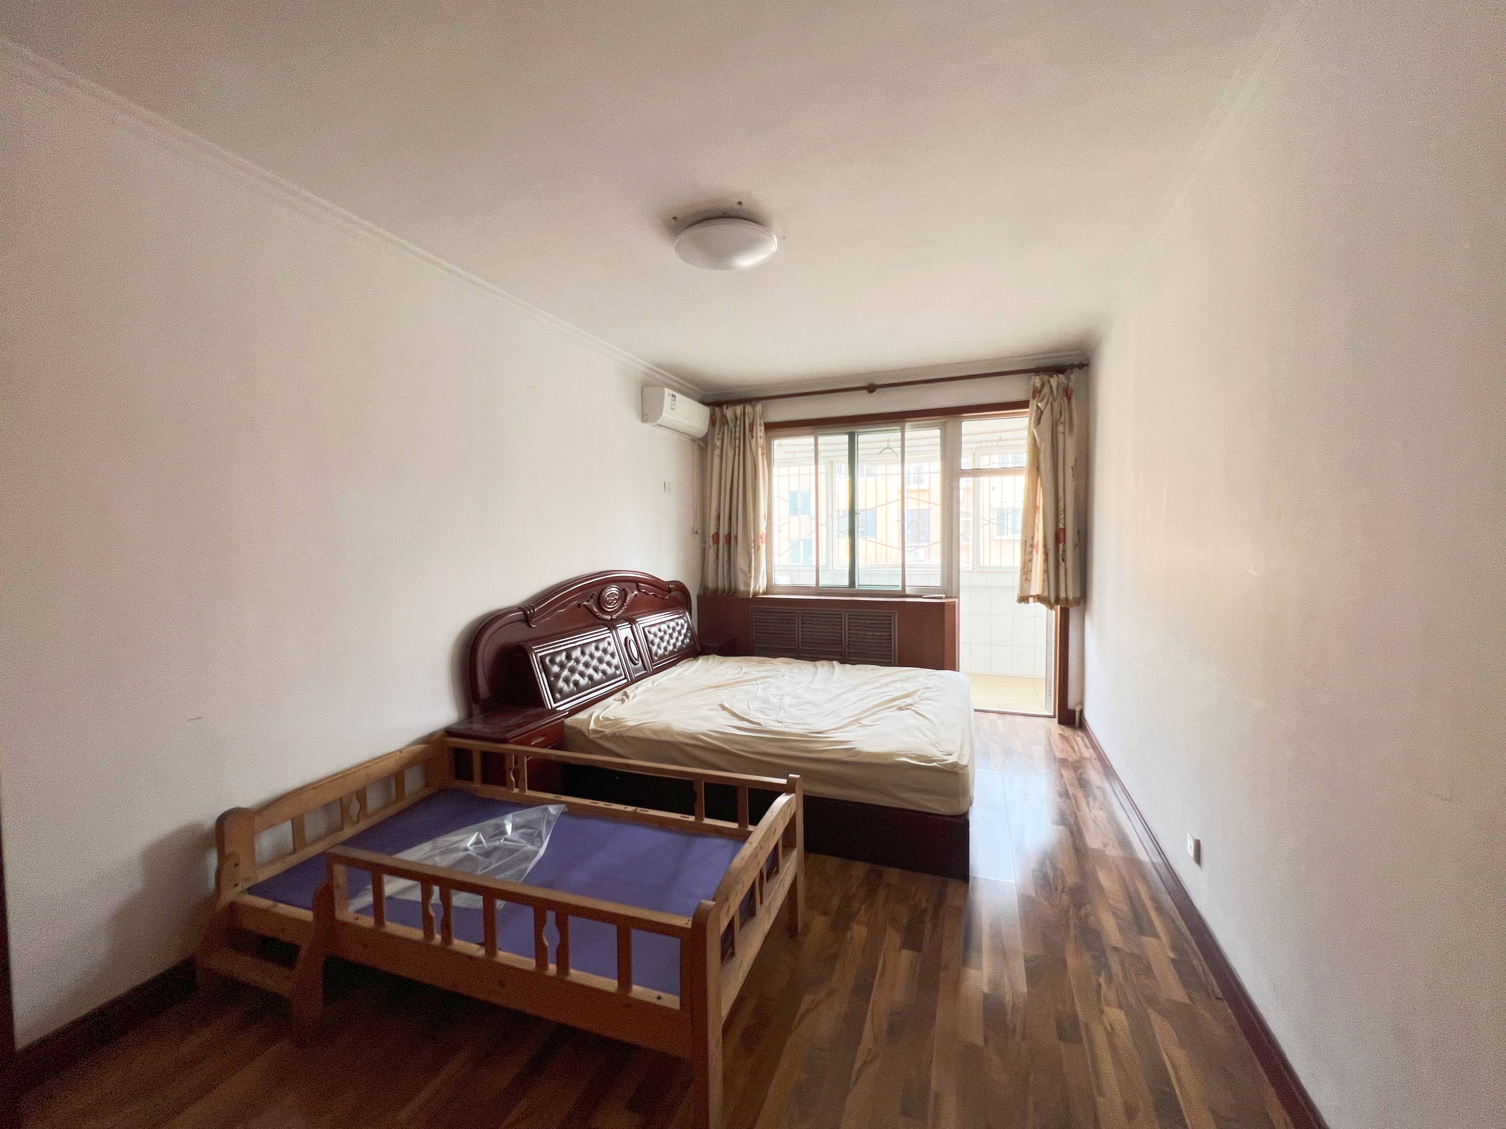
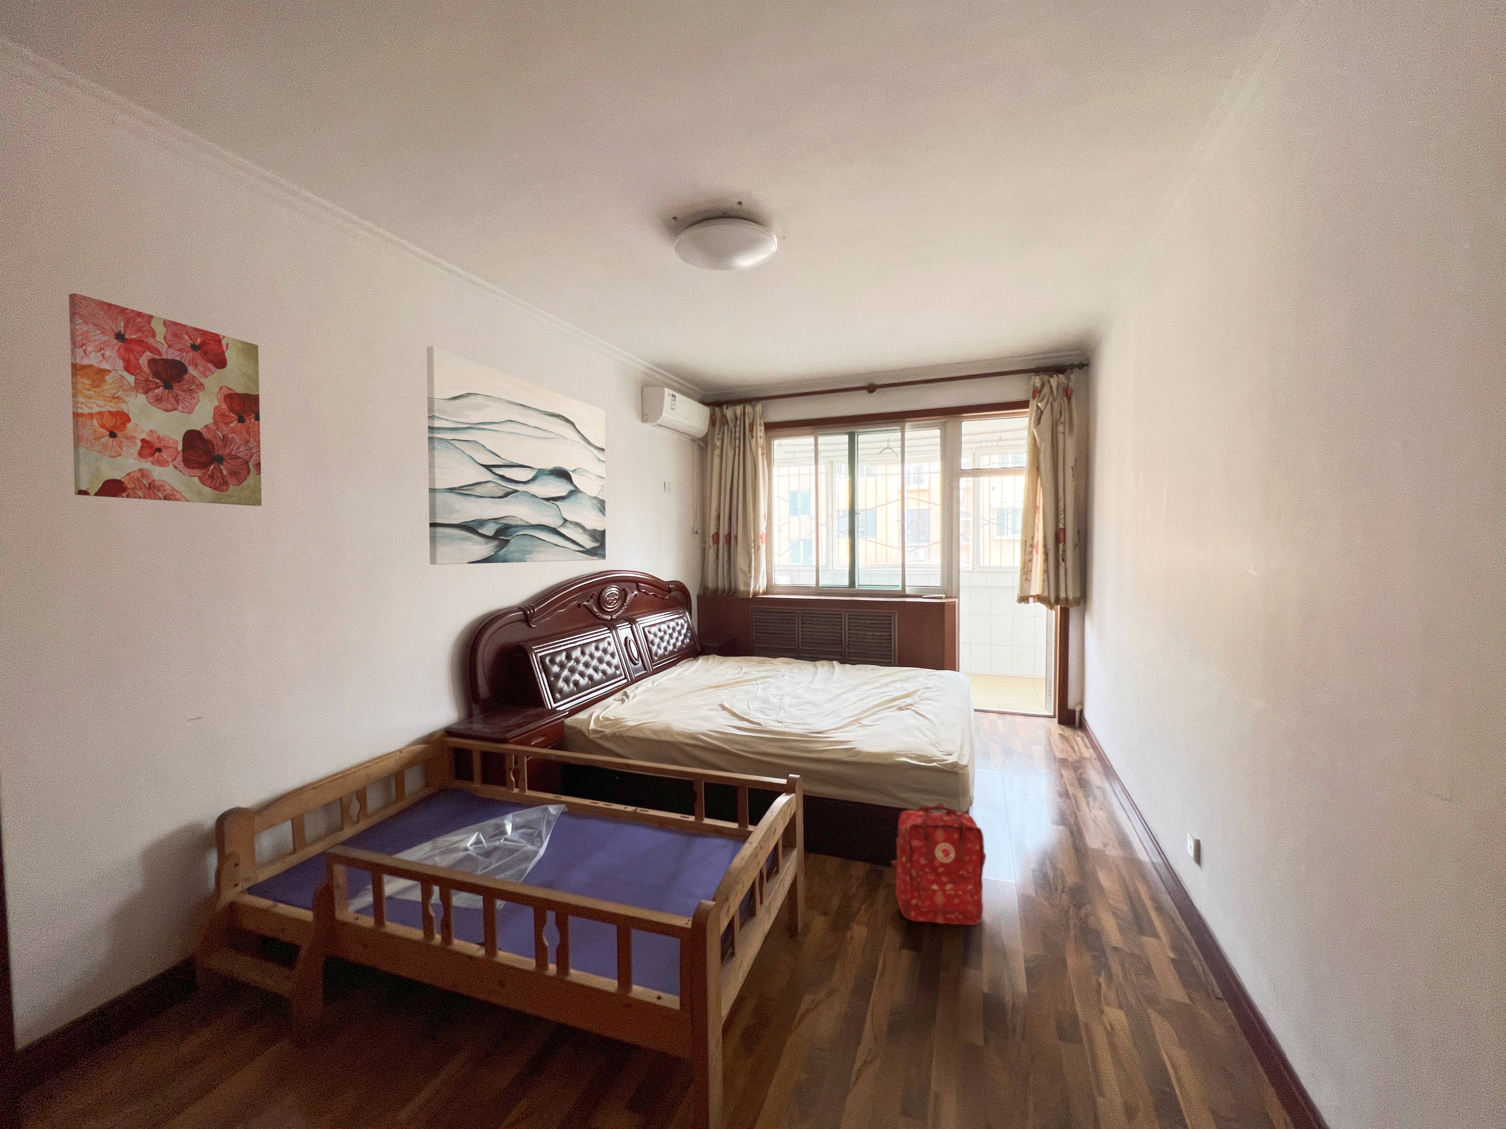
+ backpack (936, 854)
+ wall art (176, 412)
+ wall art (532, 473)
